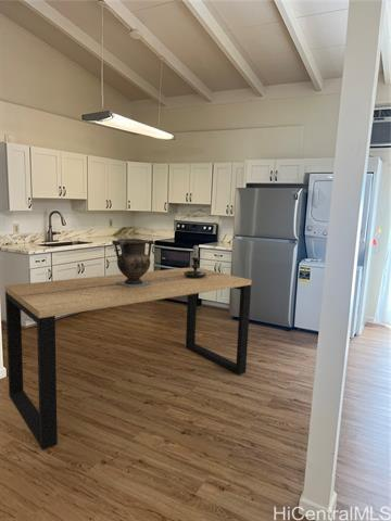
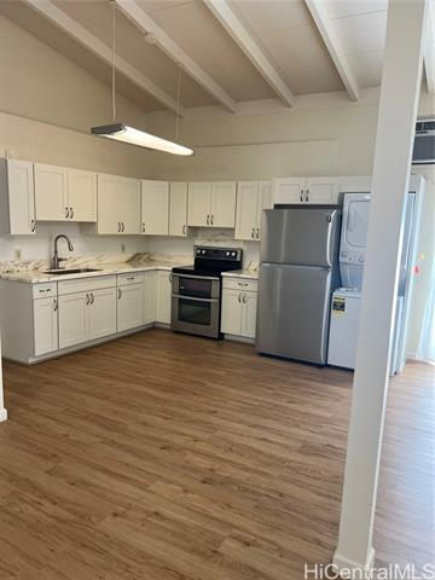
- dining table (133, 303)
- candle holder (194, 259)
- vase (134, 262)
